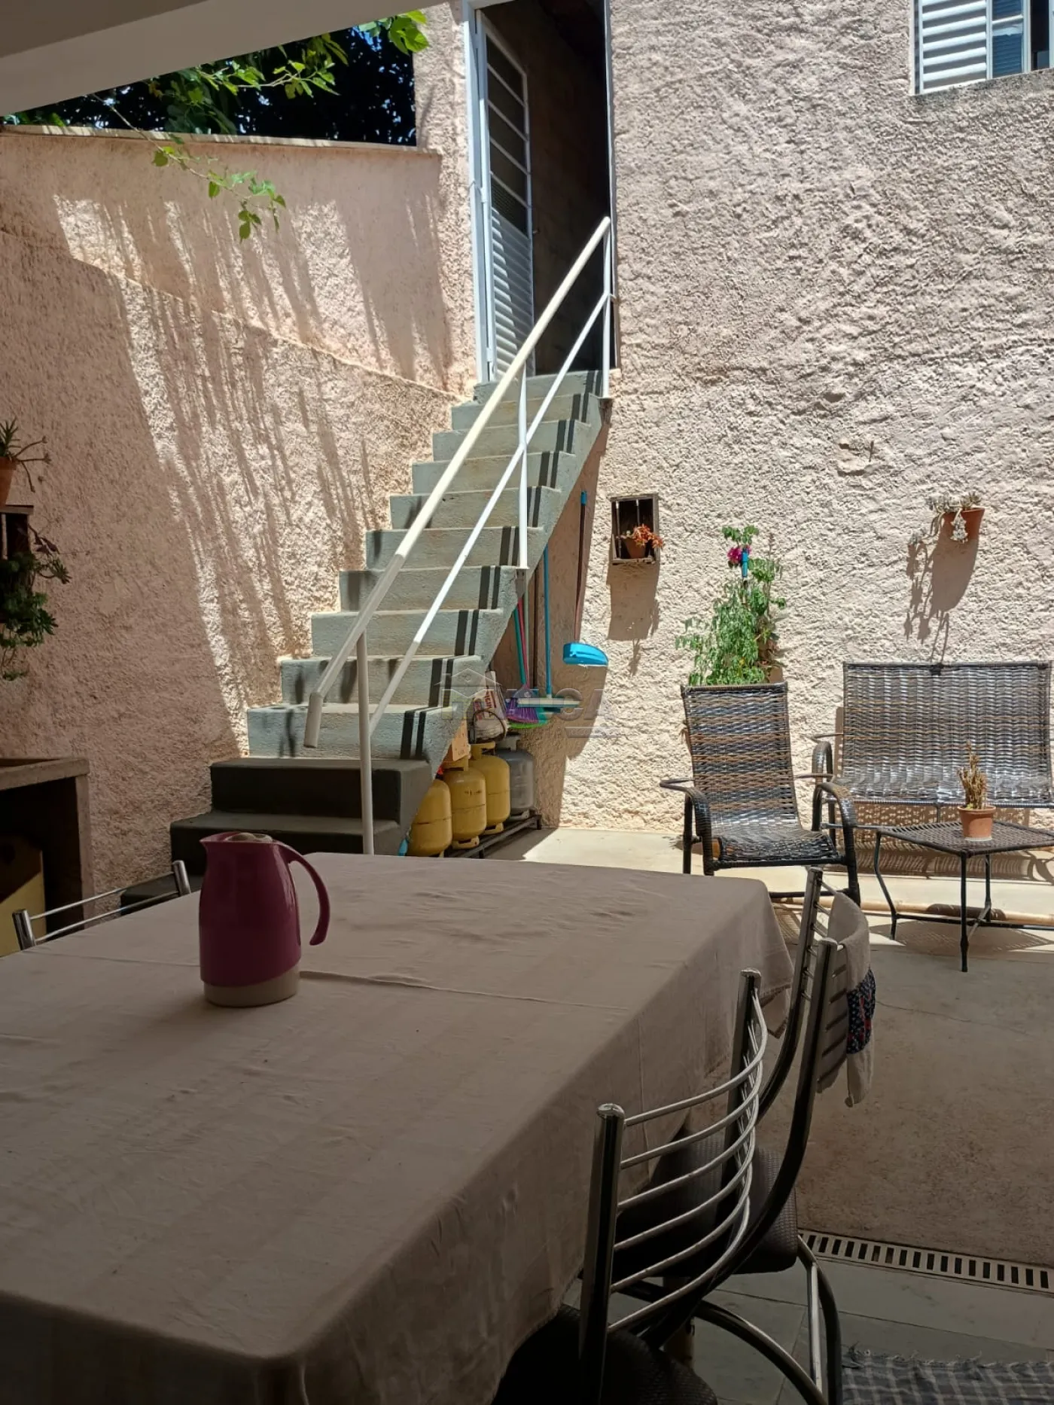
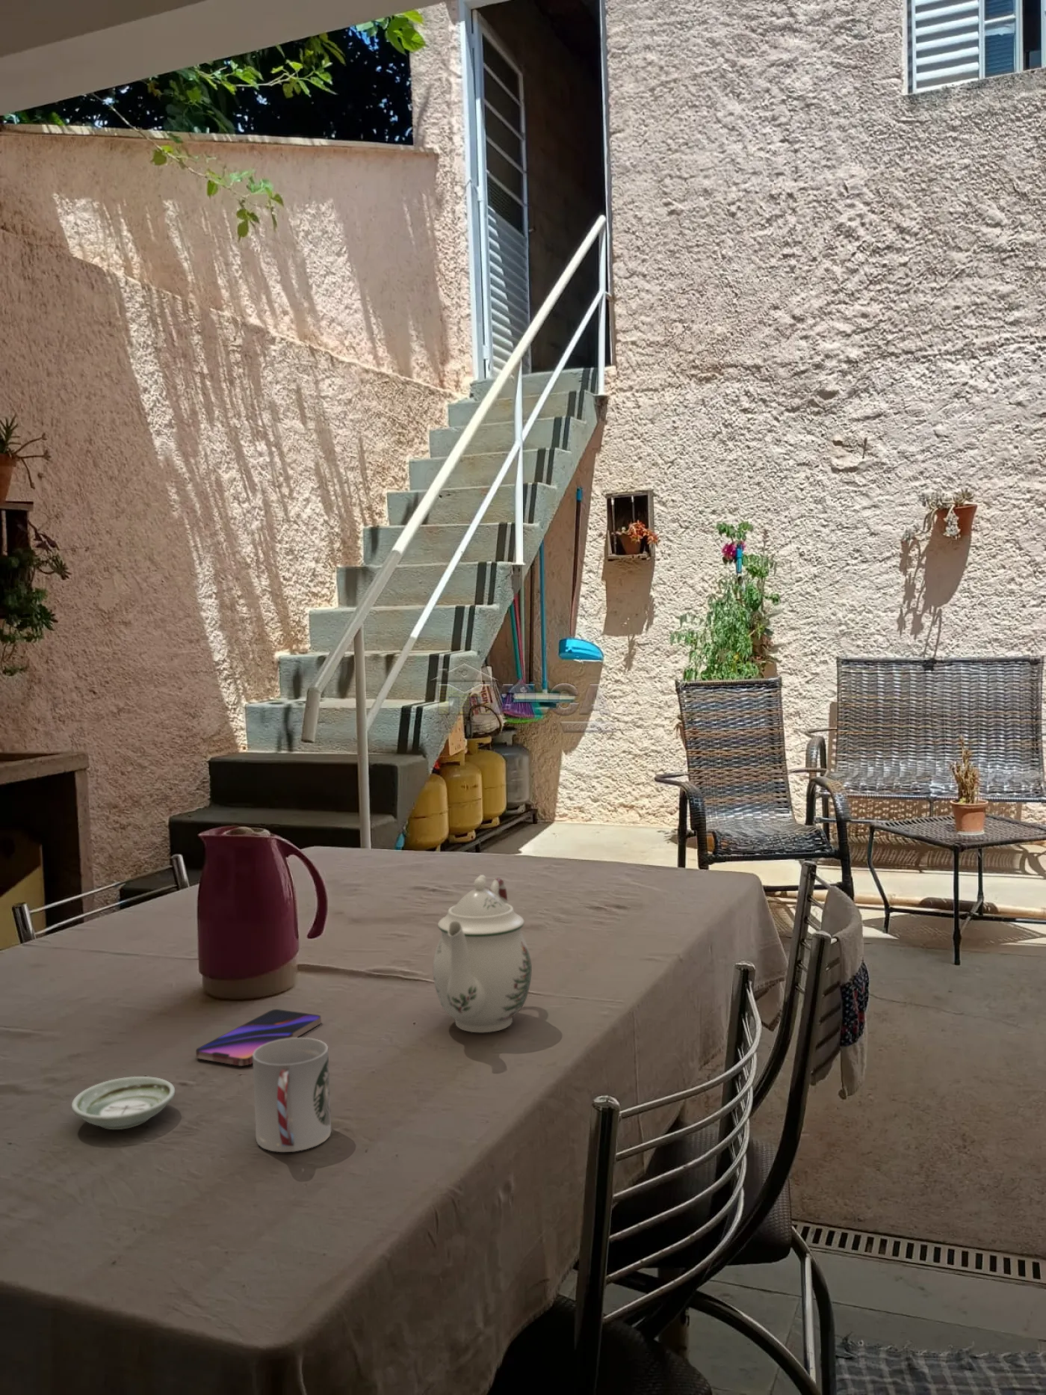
+ smartphone (260, 1036)
+ teapot (480, 950)
+ cup (290, 1099)
+ saucer (124, 1106)
